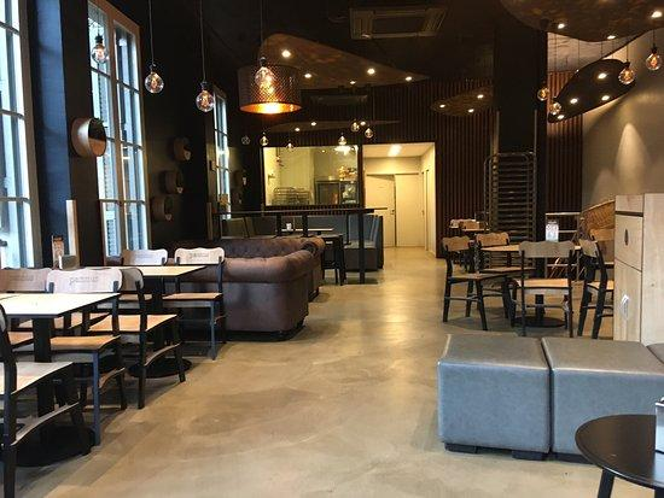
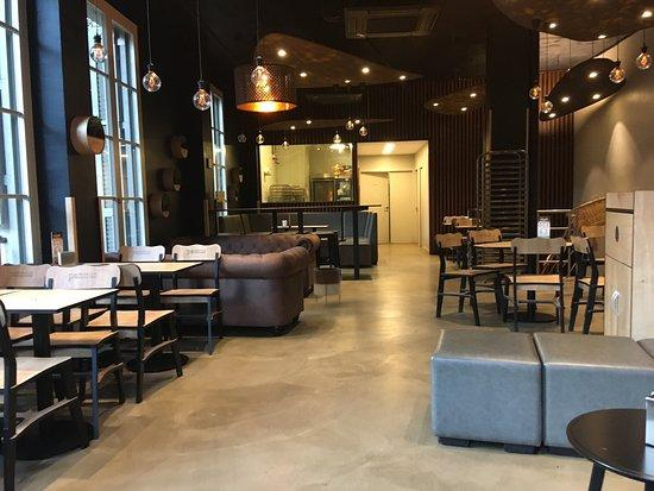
+ planter (327, 287)
